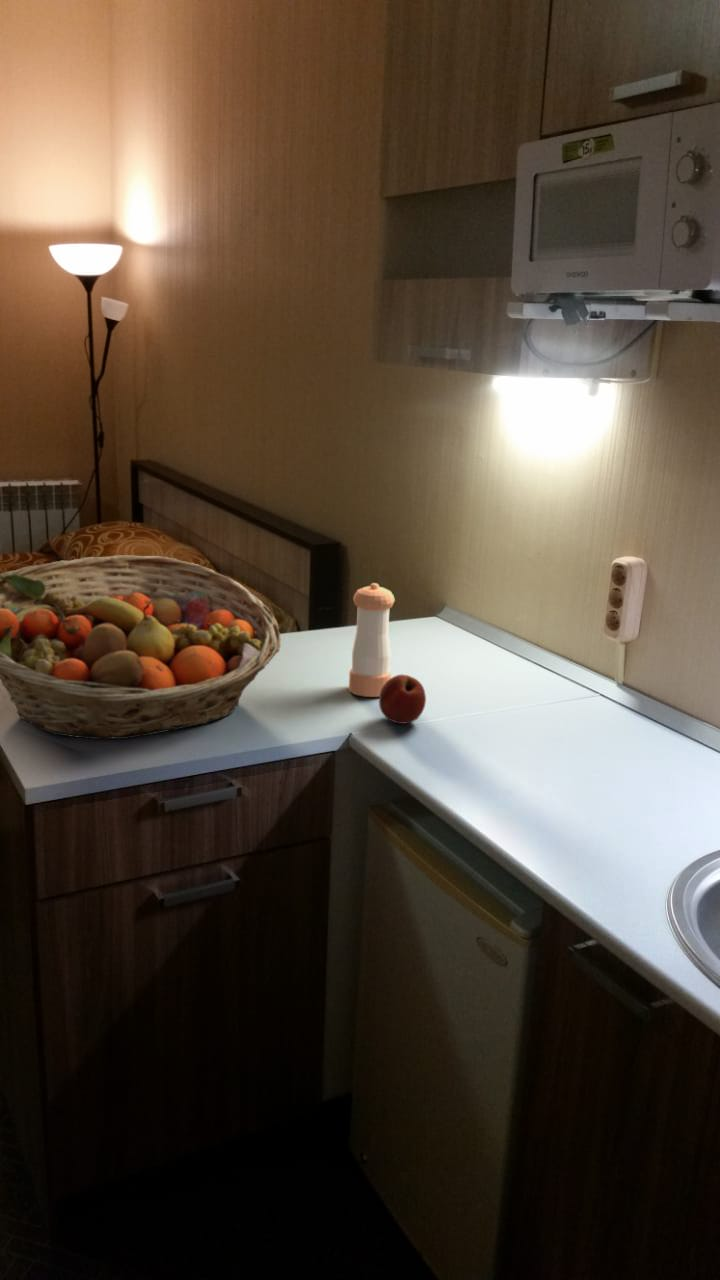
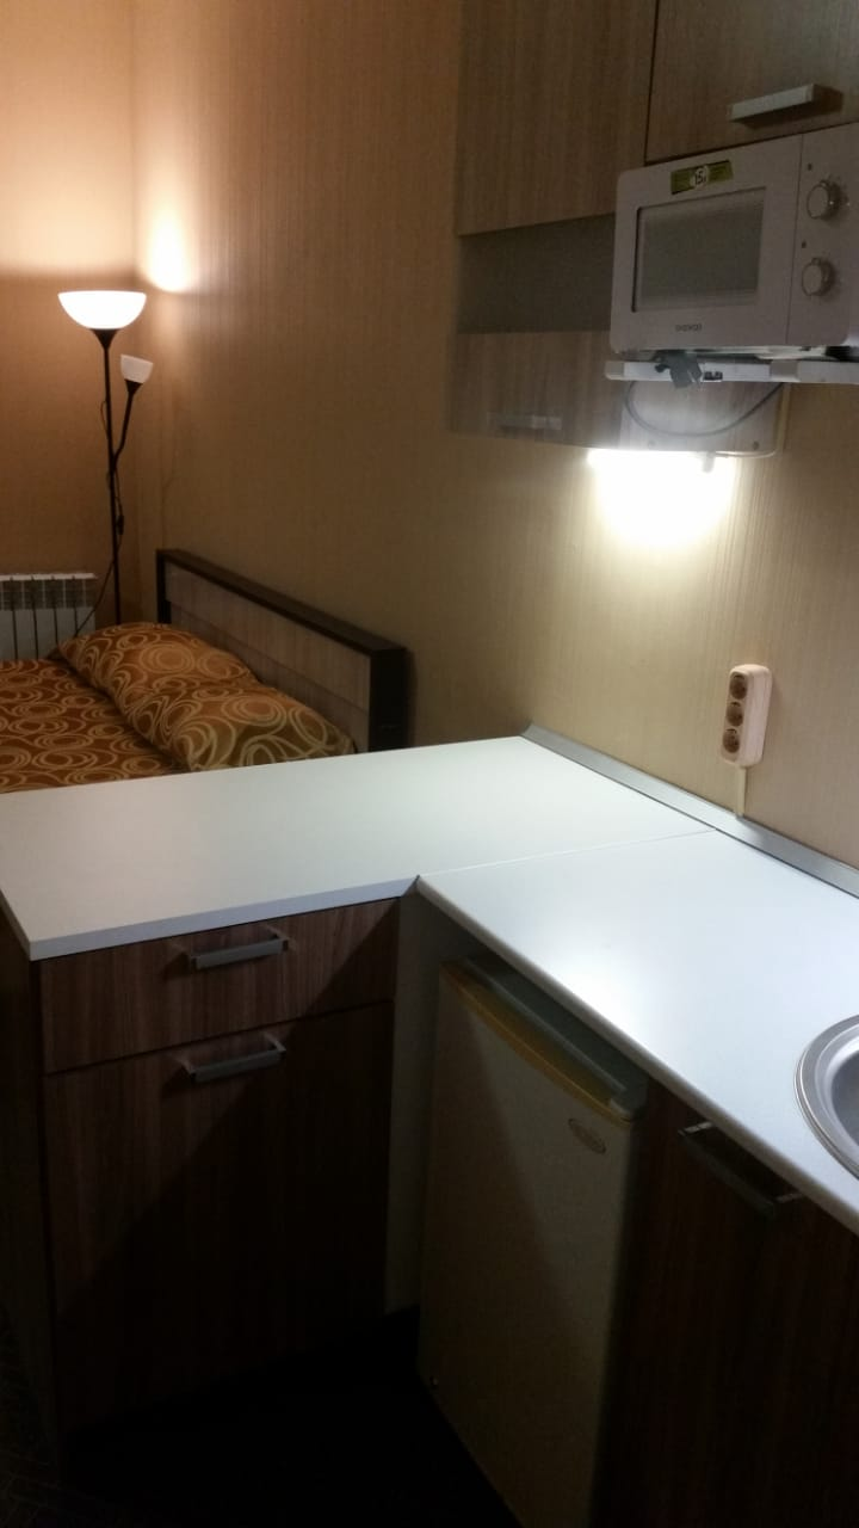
- pepper shaker (372, 637)
- apple (401, 698)
- fruit basket (127, 642)
